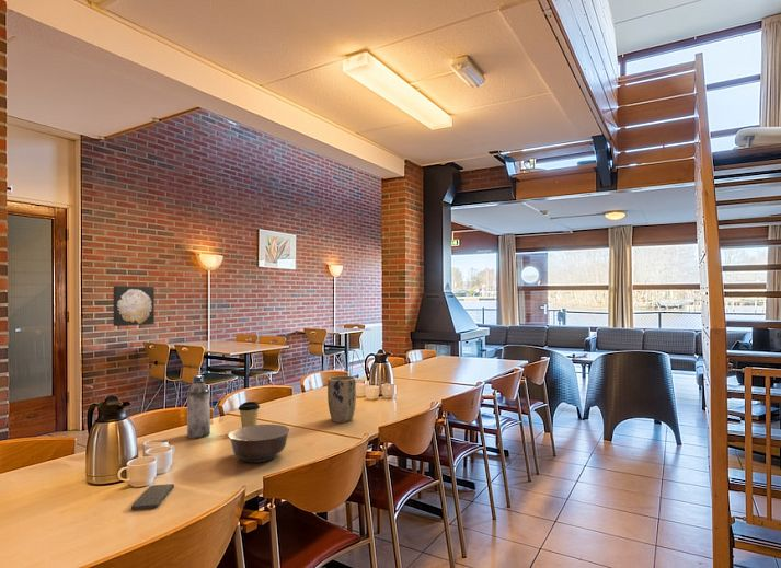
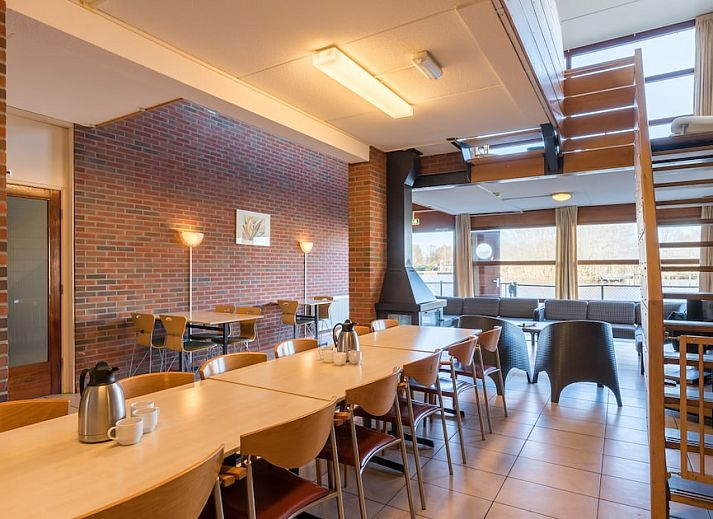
- plant pot (342, 398)
- bowl (260, 443)
- wall art (134, 305)
- water bottle (198, 405)
- smartphone (153, 496)
- coffee cup (249, 417)
